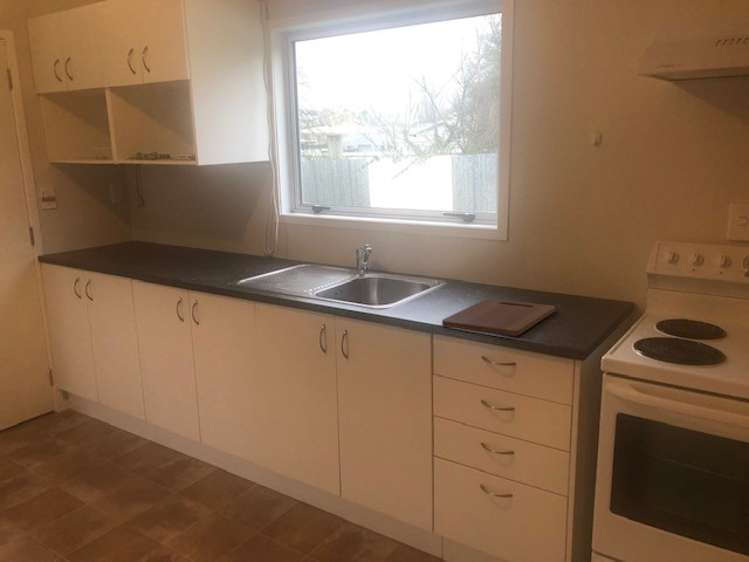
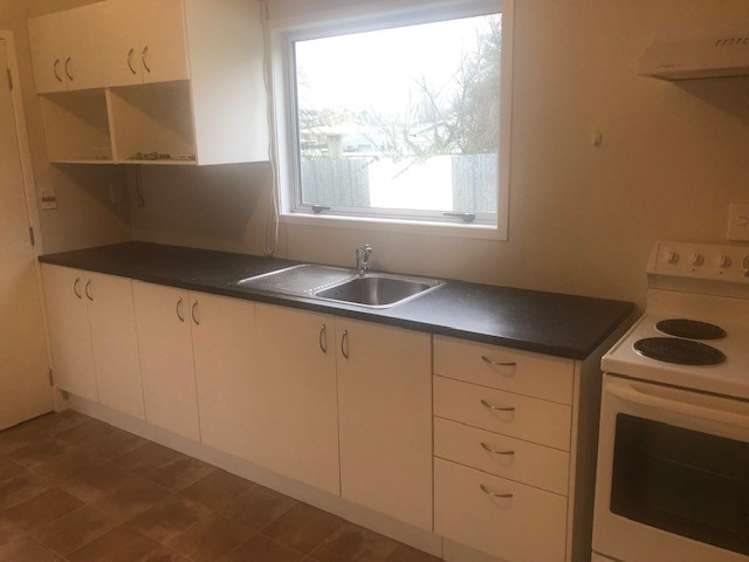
- cutting board (500, 315)
